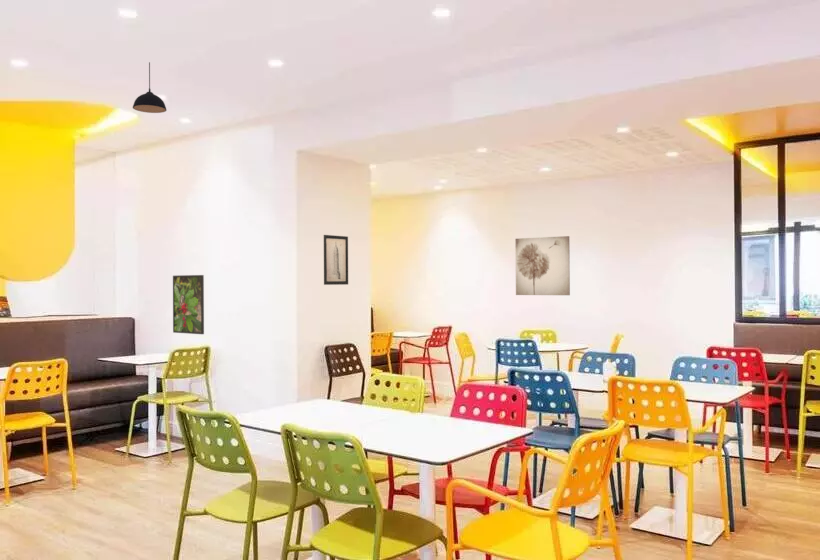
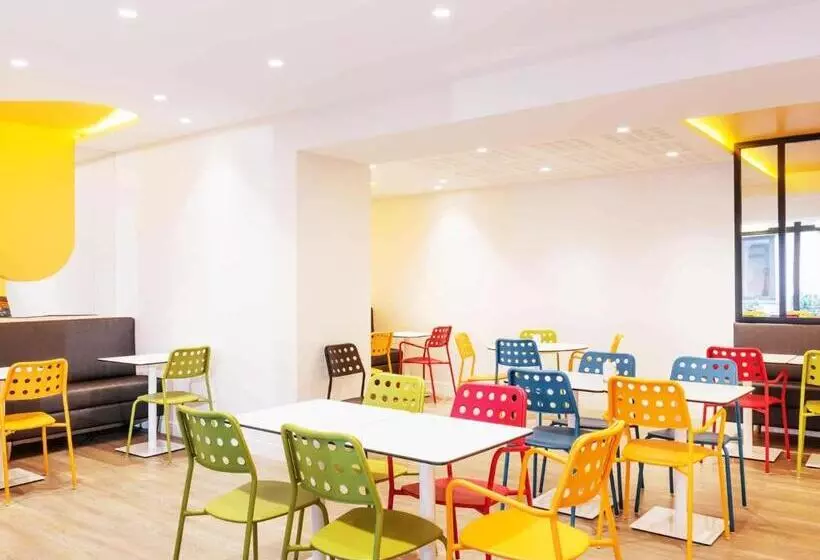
- pendant light (149, 85)
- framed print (188, 304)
- wall art (336, 260)
- wall art (542, 266)
